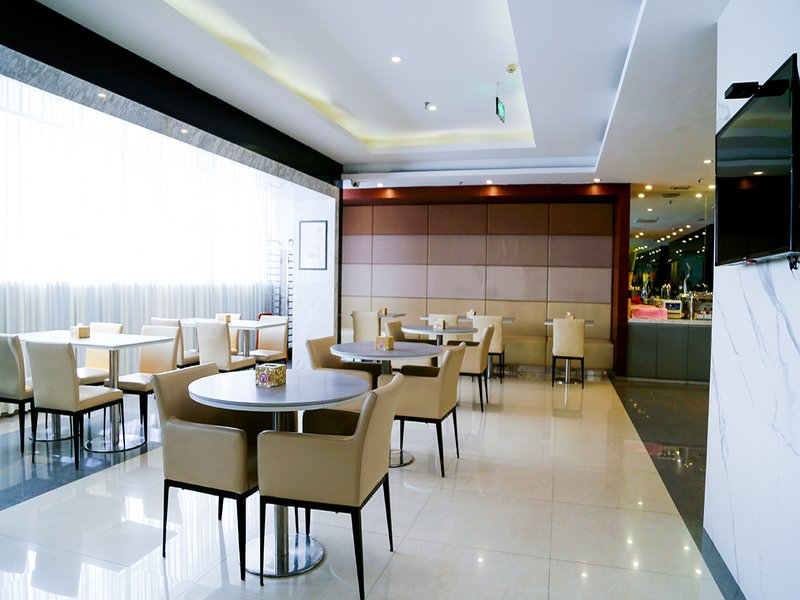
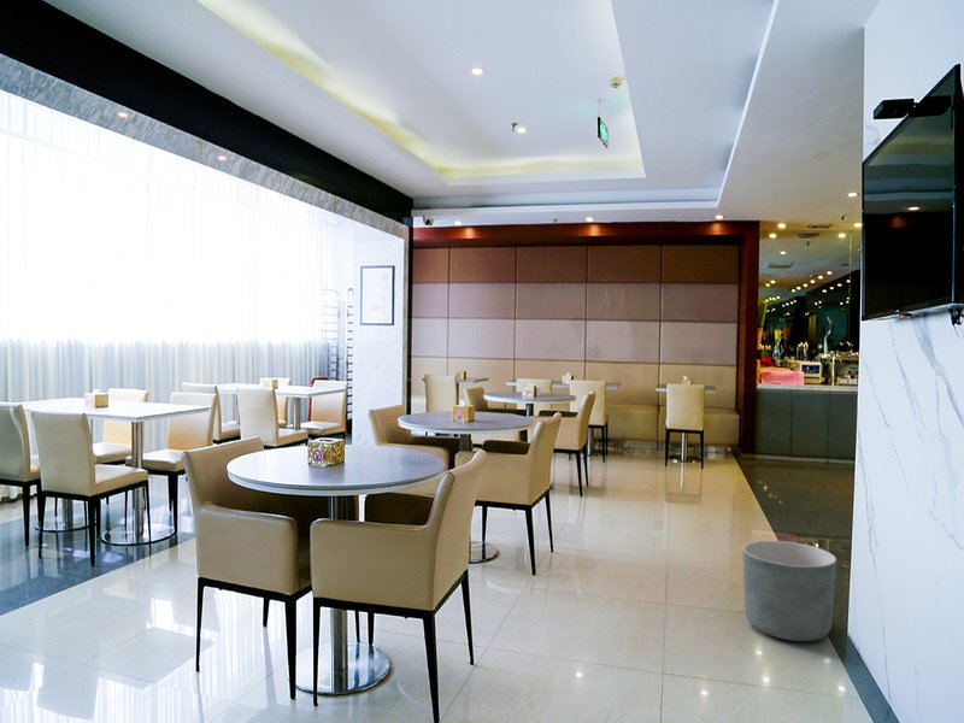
+ planter (787, 590)
